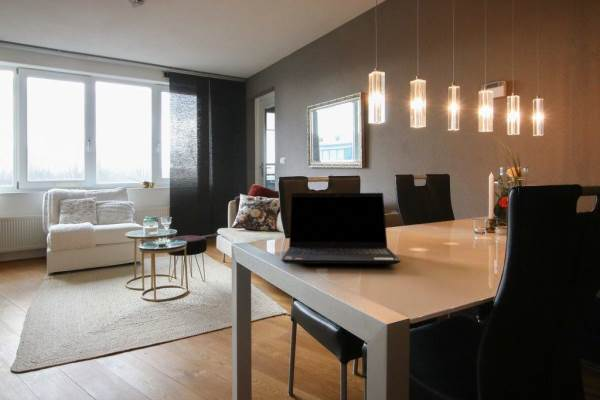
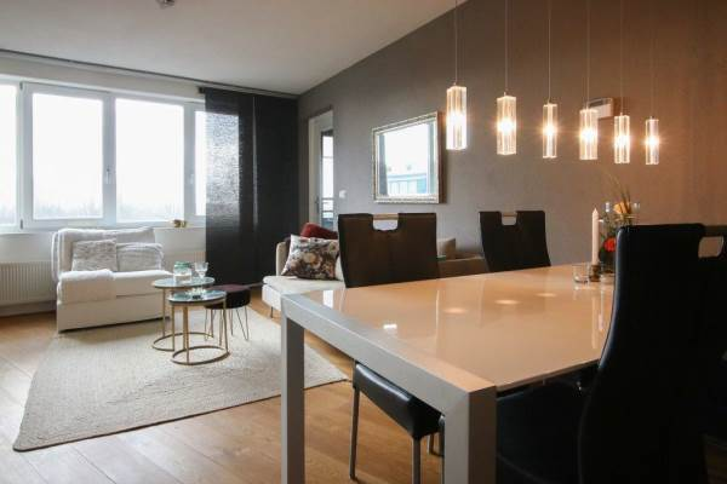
- laptop computer (338, 224)
